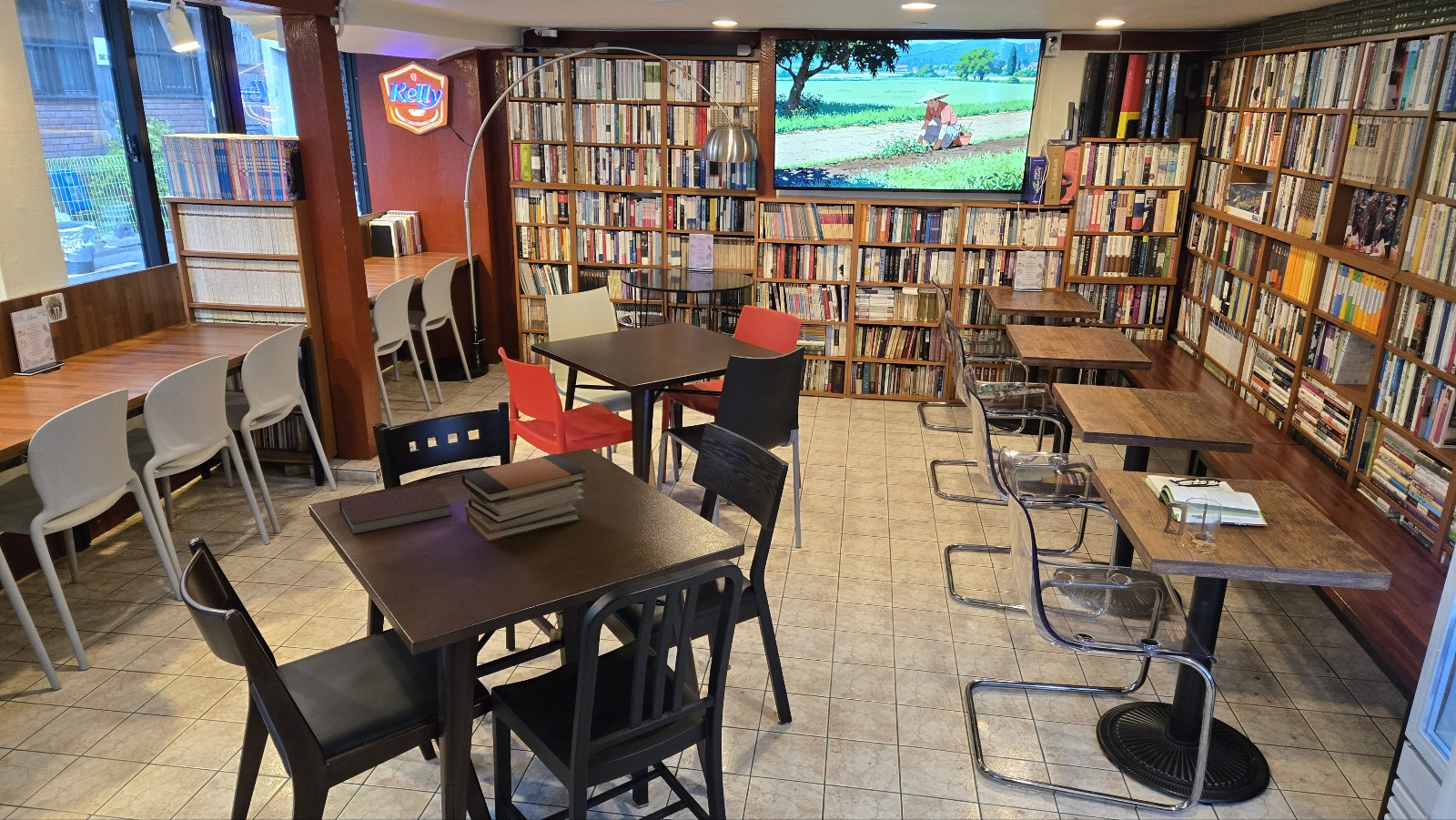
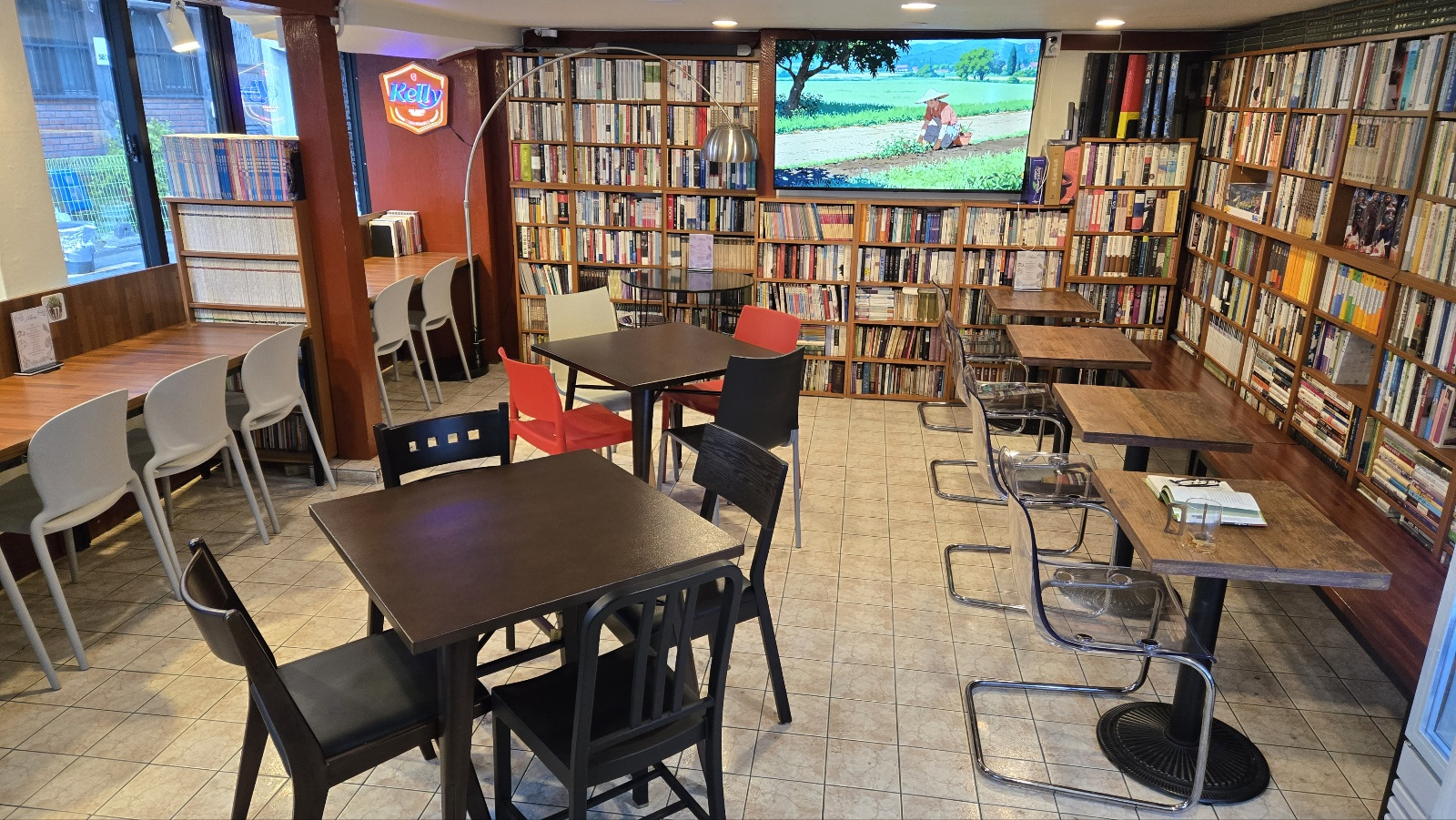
- book stack (524, 496)
- notebook (394, 508)
